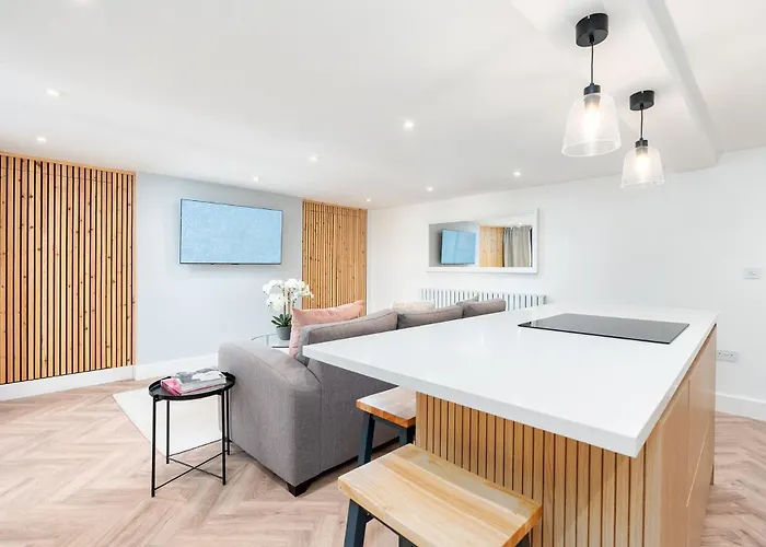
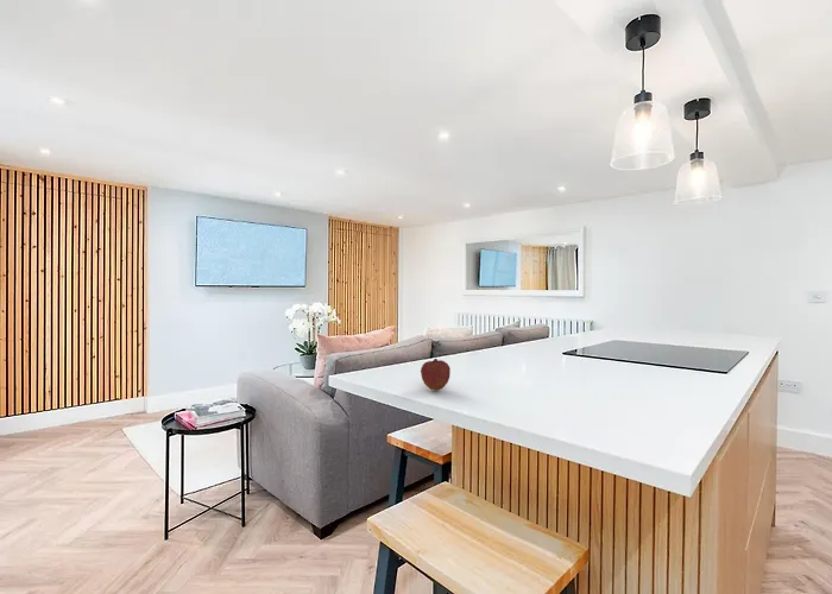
+ fruit (435, 373)
